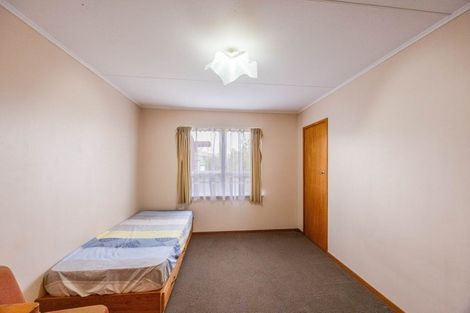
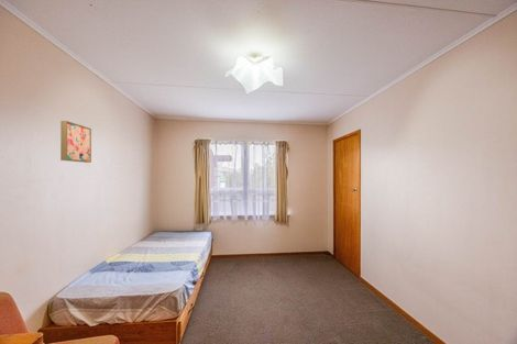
+ wall art (77, 143)
